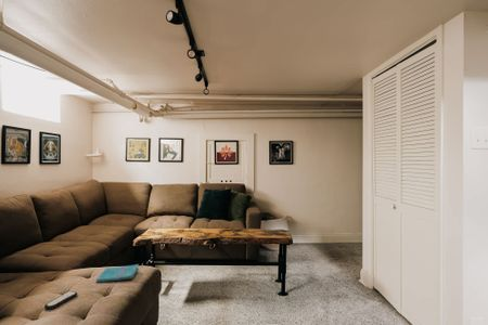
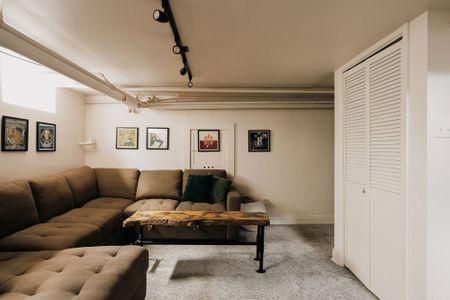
- remote control (61, 299)
- cover (118, 273)
